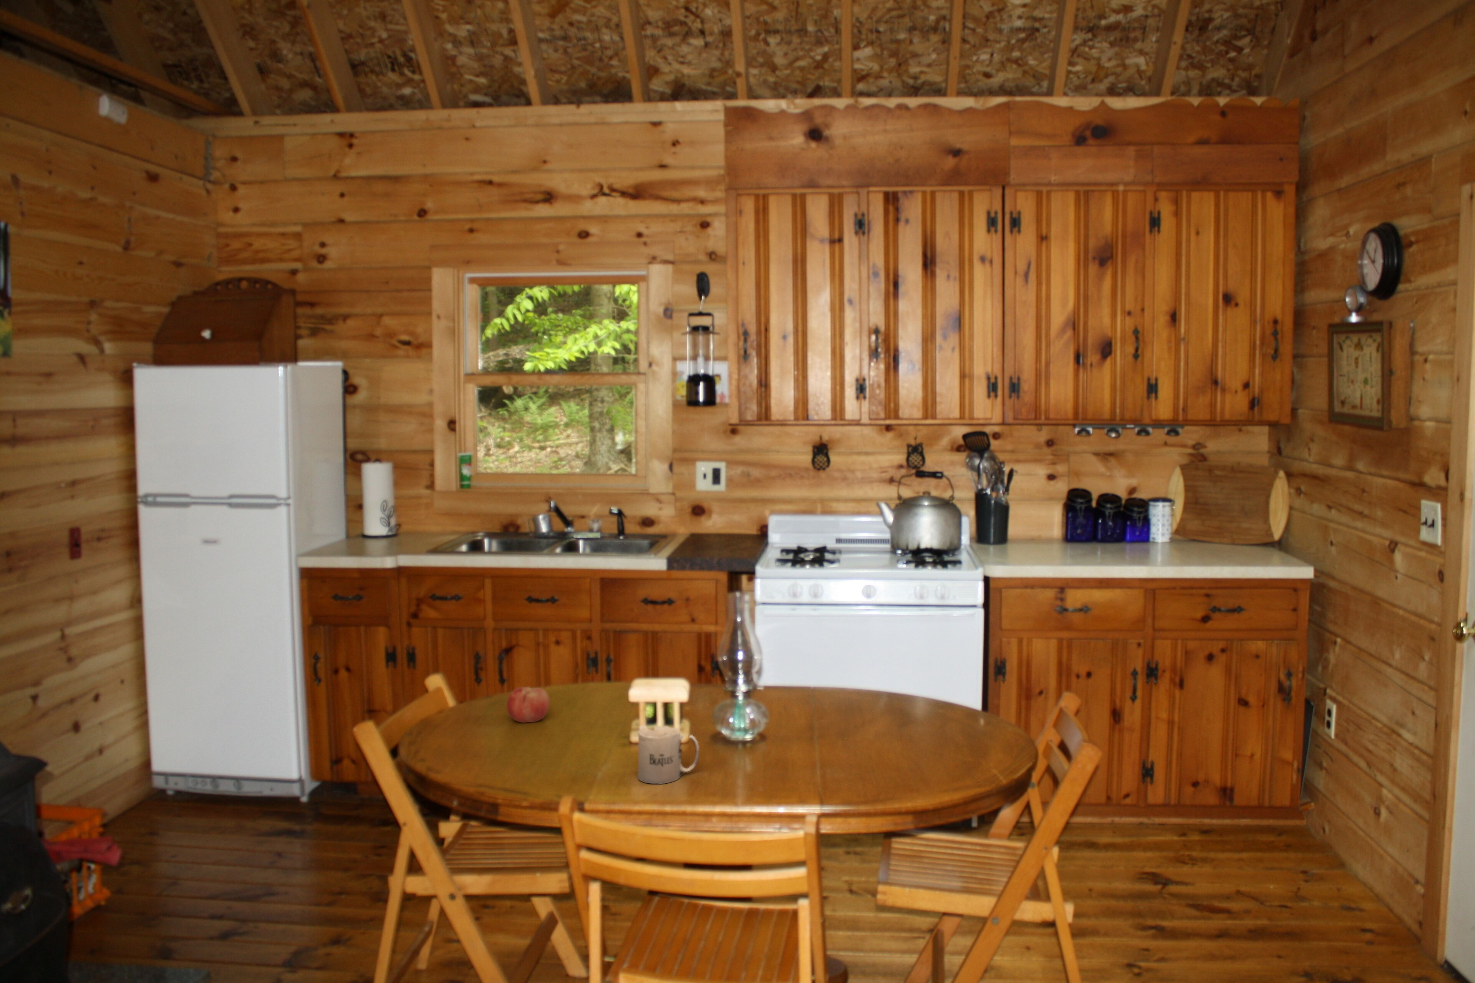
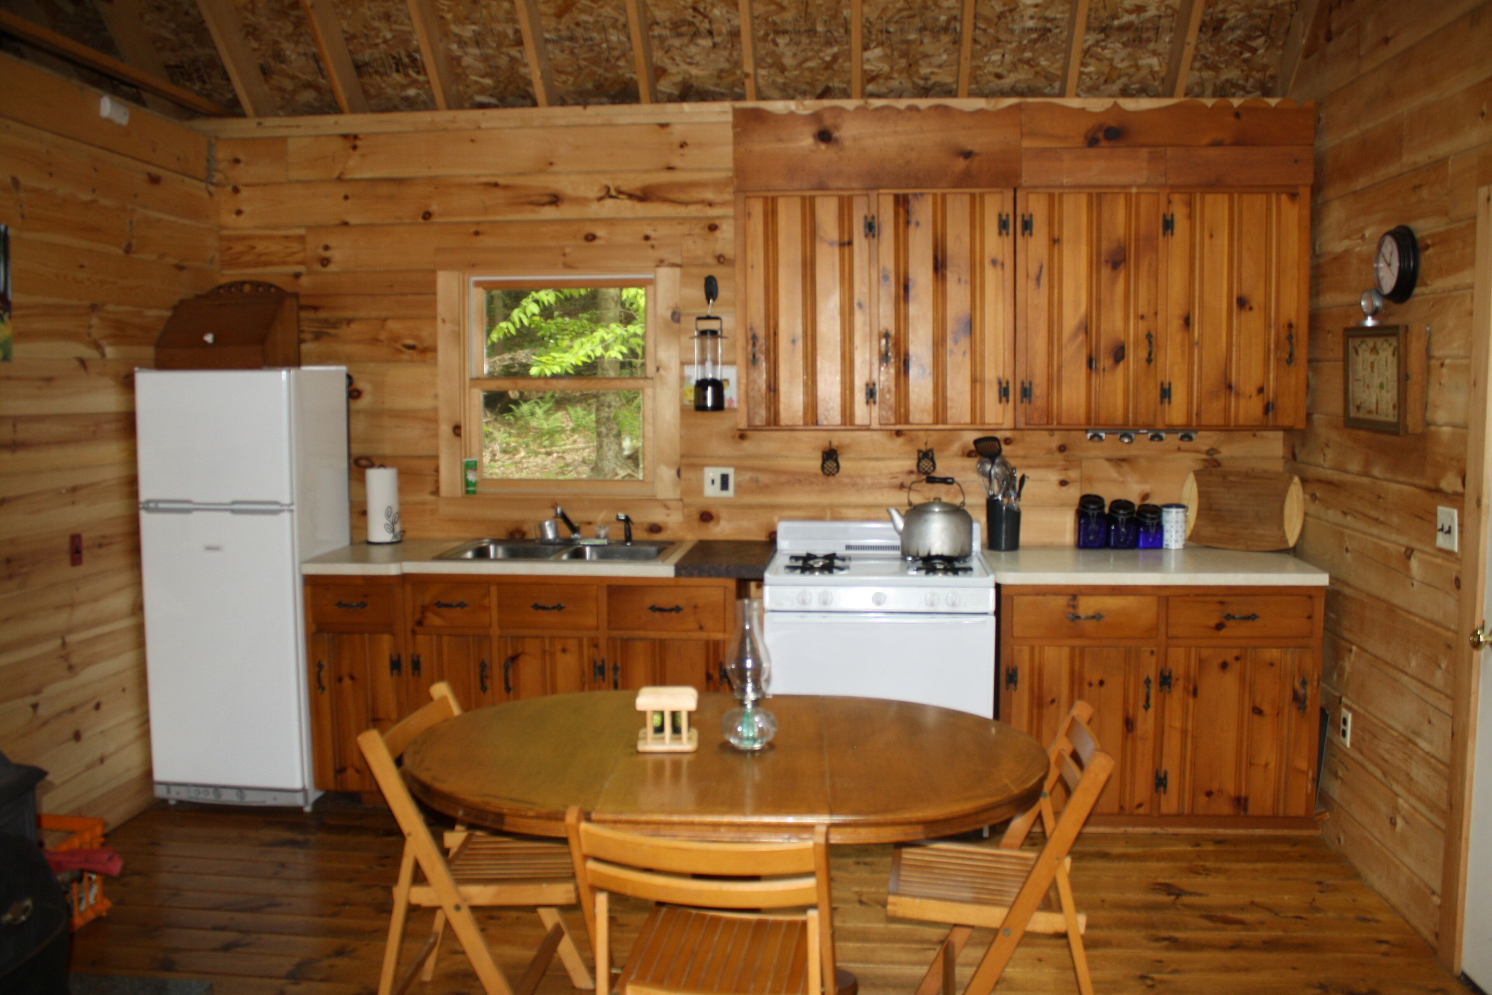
- fruit (528, 704)
- mug (667, 754)
